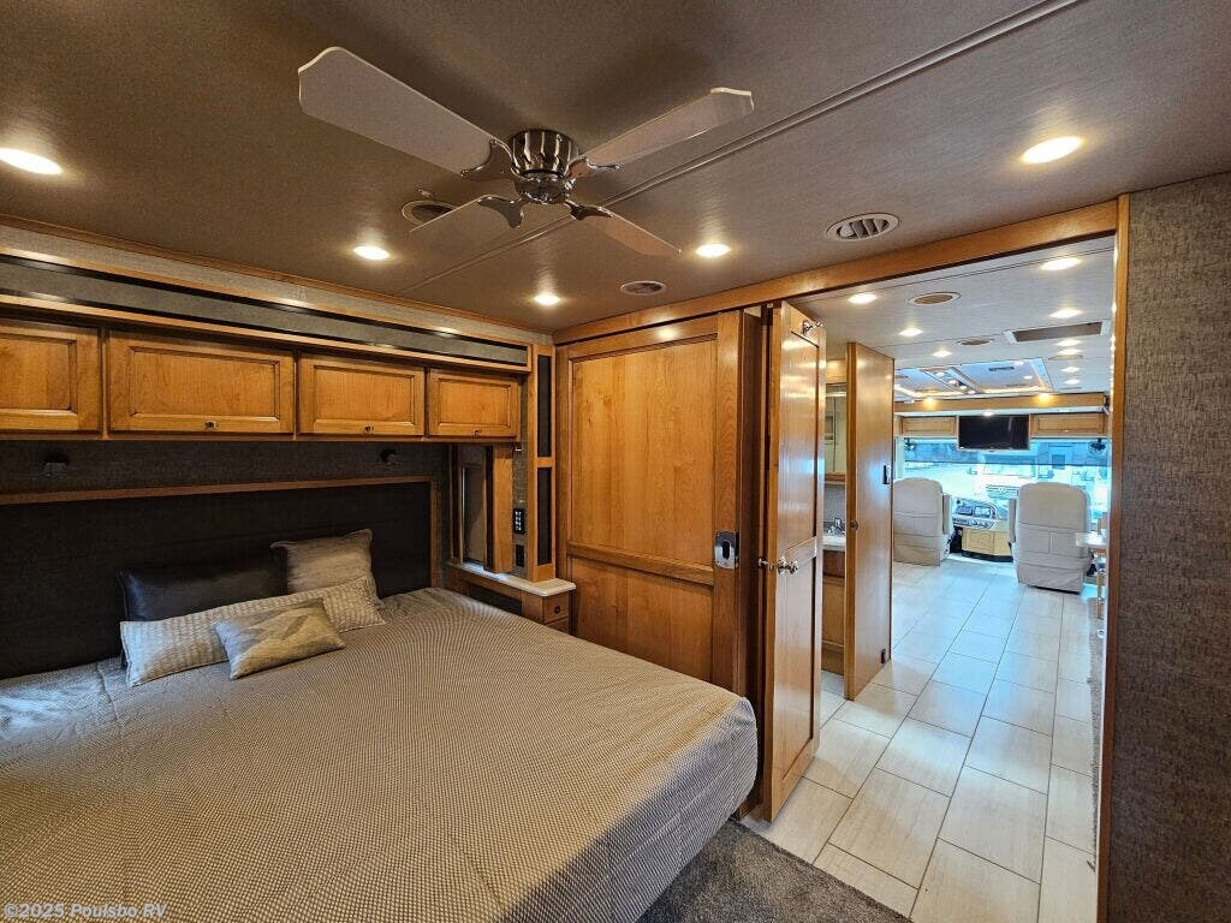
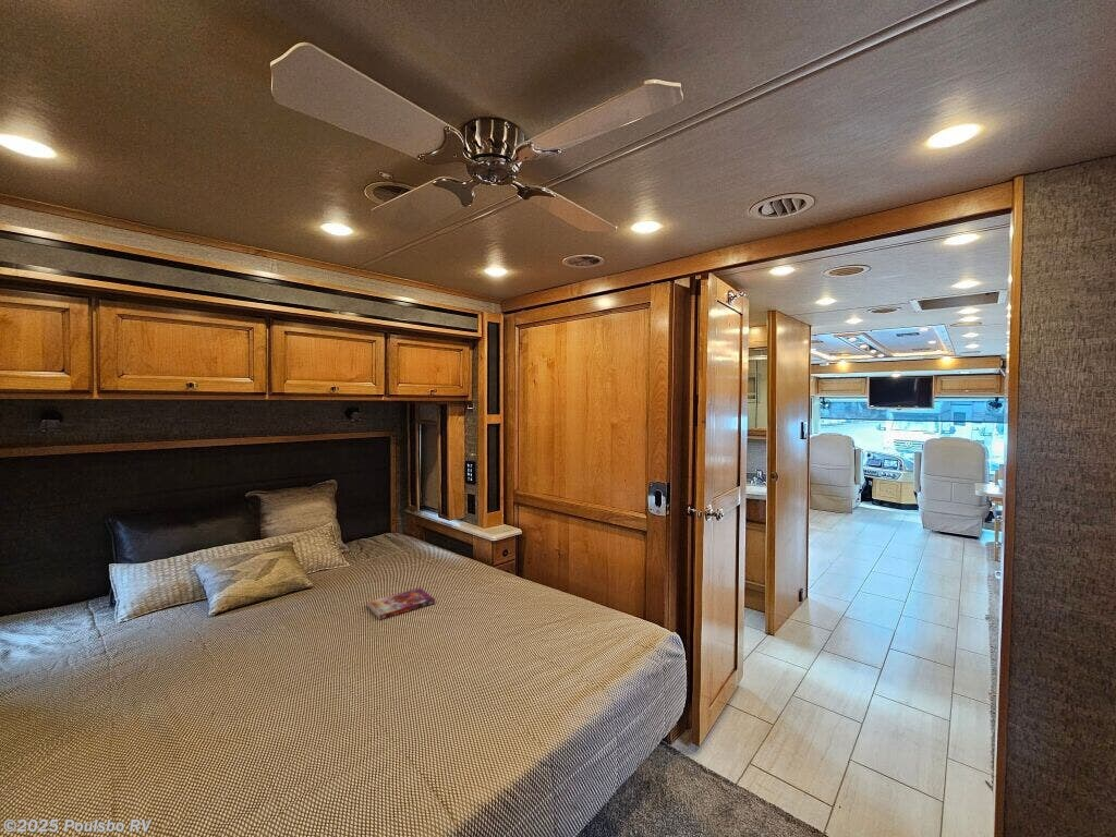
+ book (401, 603)
